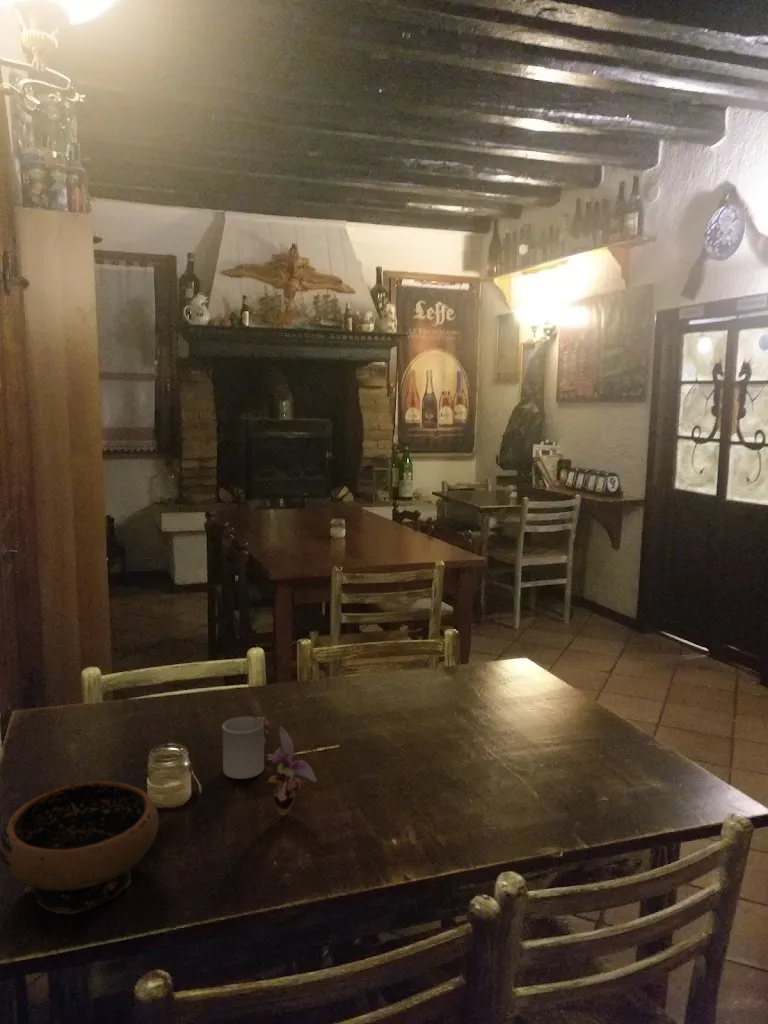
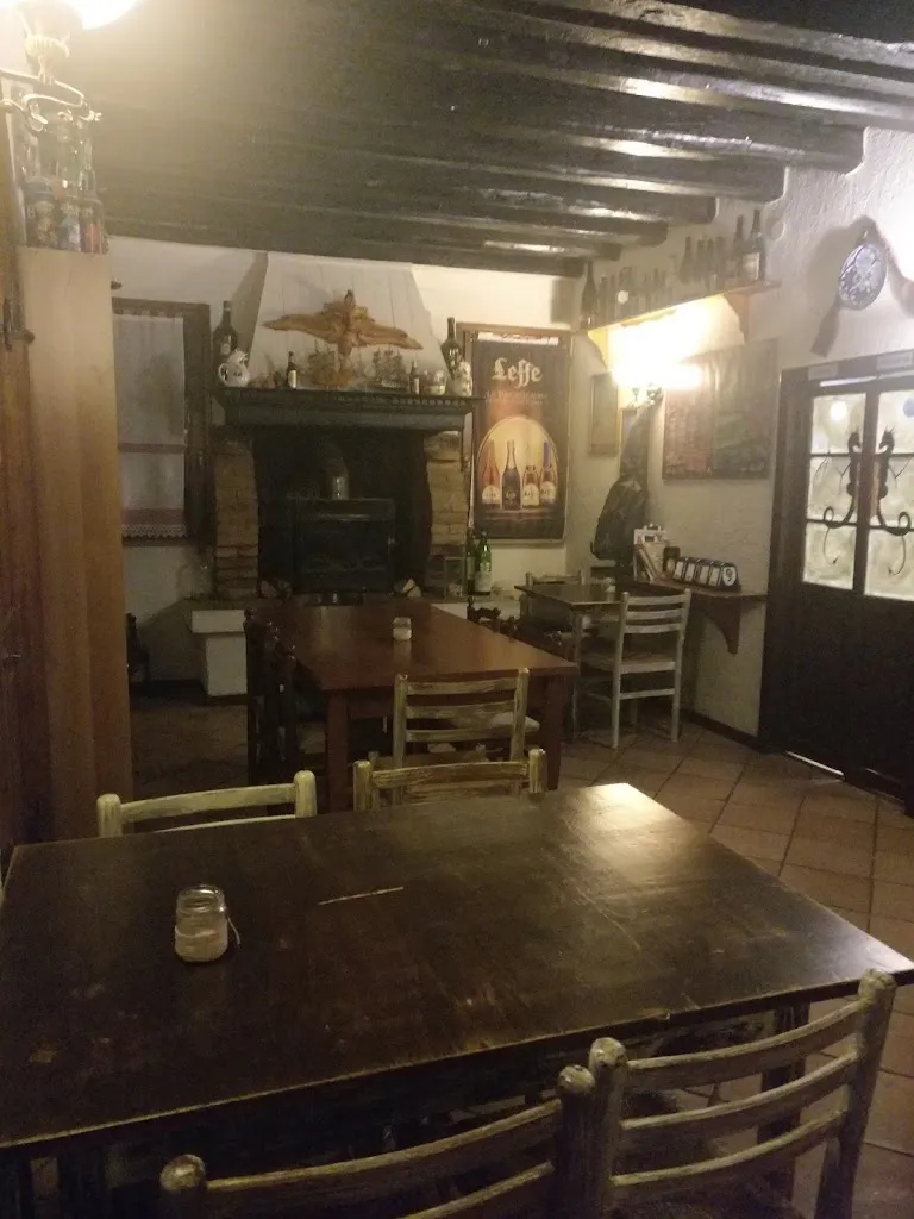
- cup (249, 743)
- flower (293, 771)
- bowl (82, 848)
